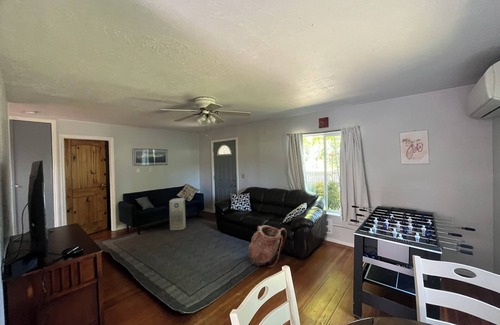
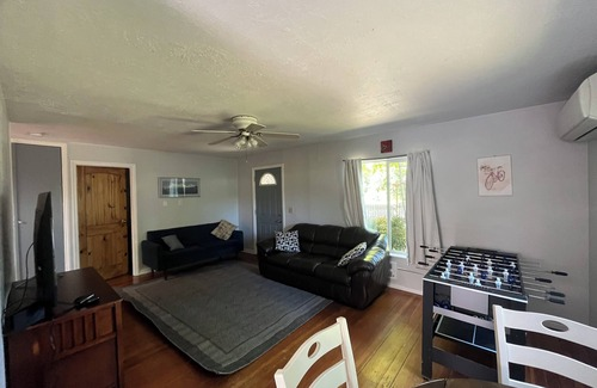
- backpack (268, 243)
- air purifier (178, 213)
